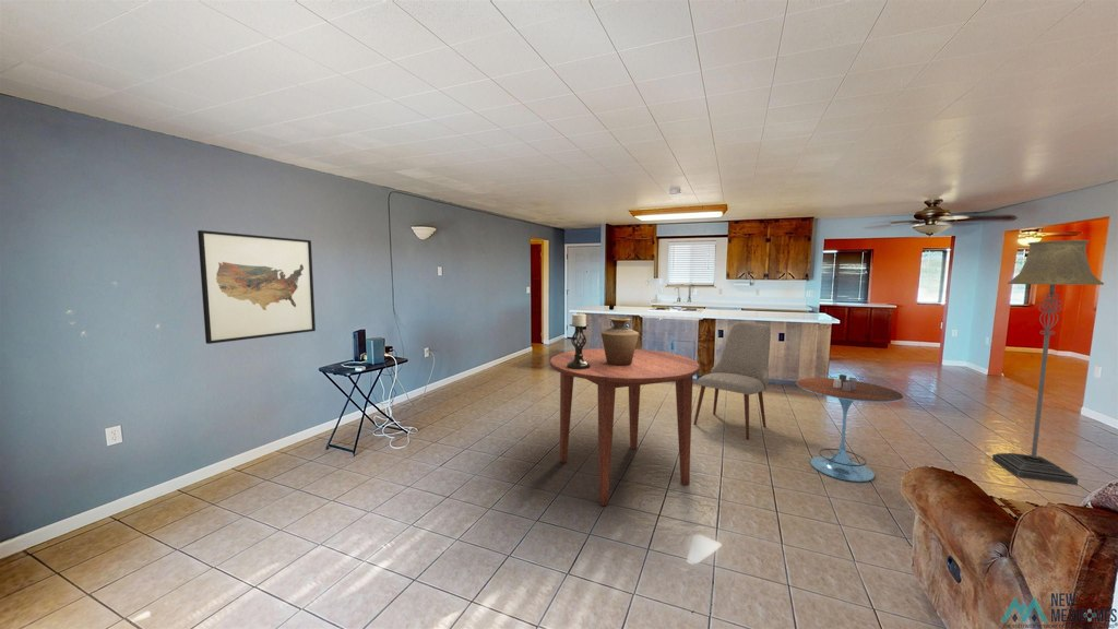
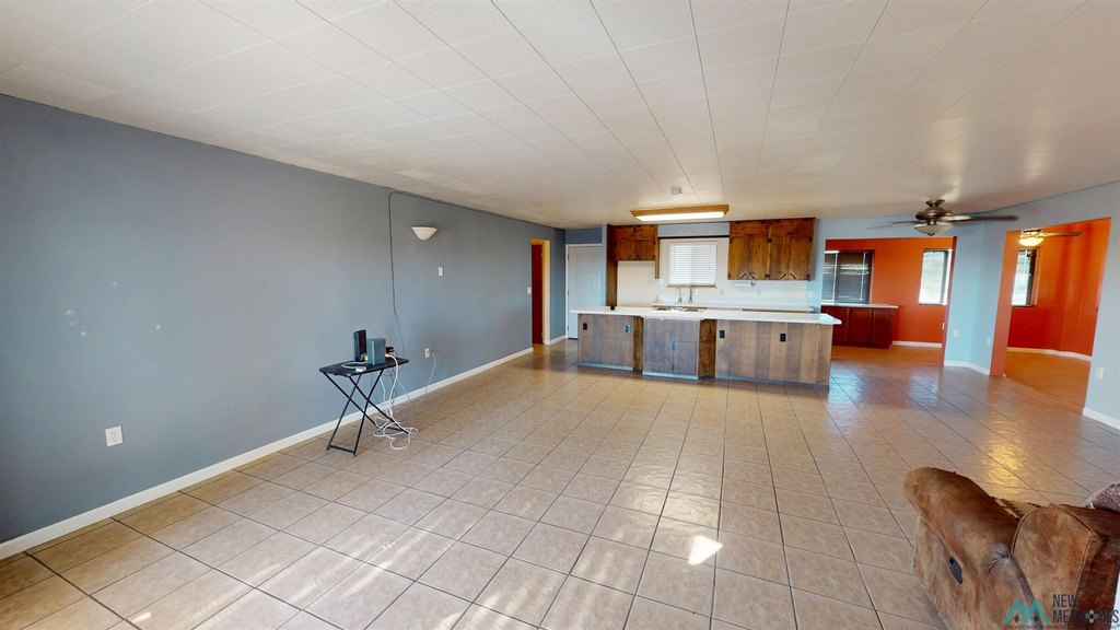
- wall art (263, 286)
- side table (844, 420)
- vase (619, 341)
- chair (737, 375)
- floor lamp (1044, 359)
- dining table (629, 416)
- candle holder (579, 339)
